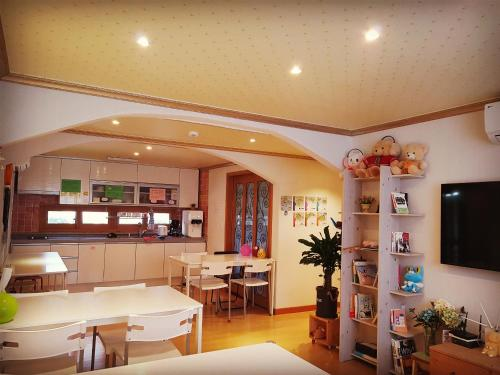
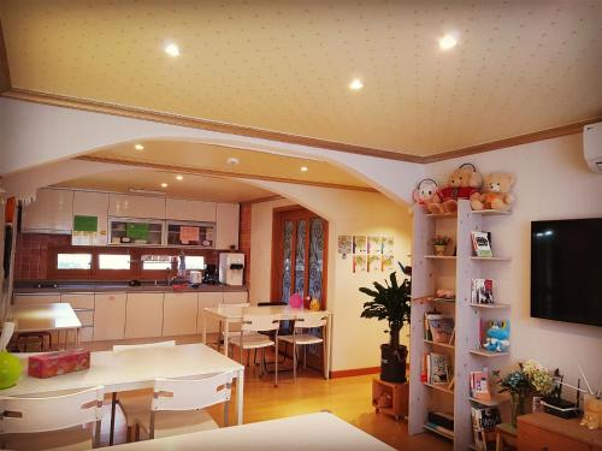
+ tissue box (59, 362)
